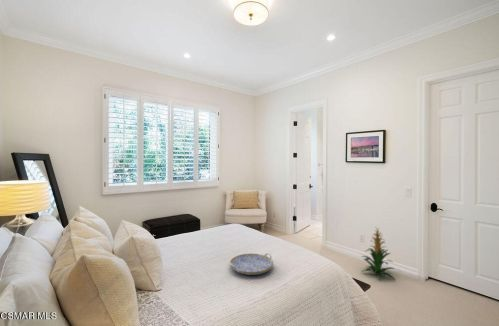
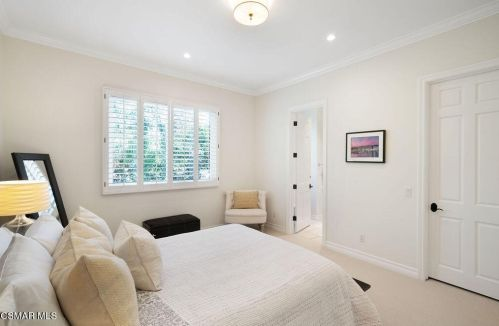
- serving tray (251, 262)
- indoor plant (378, 250)
